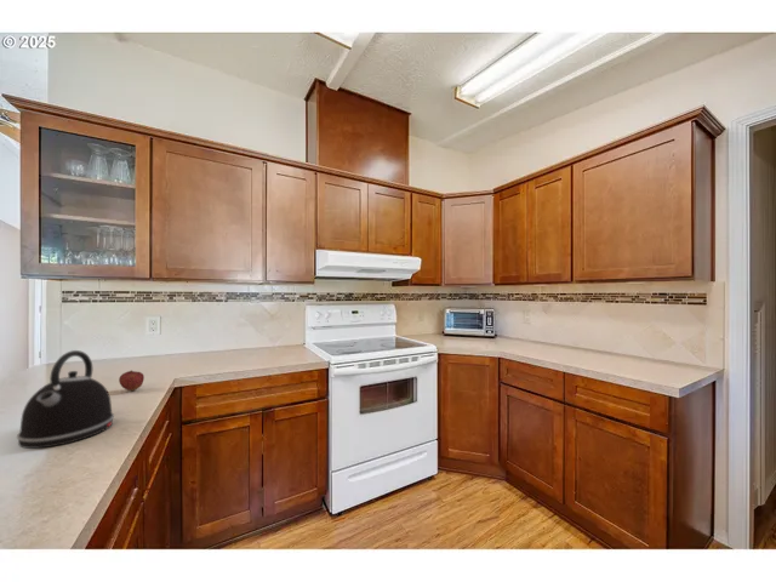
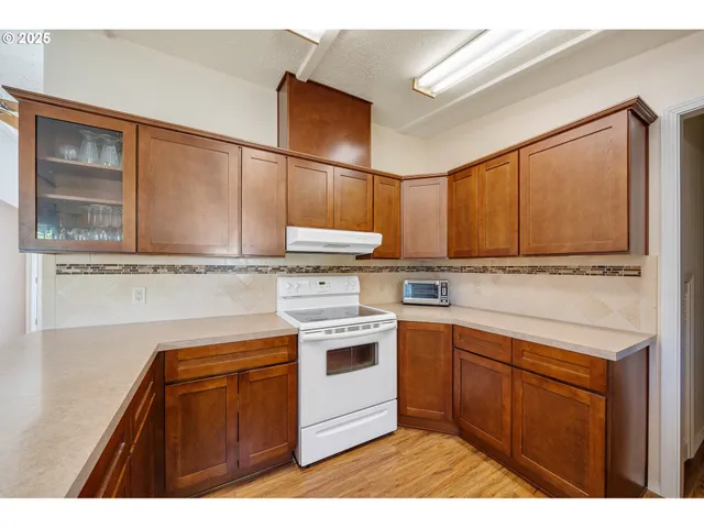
- kettle (69, 390)
- fruit (131, 380)
